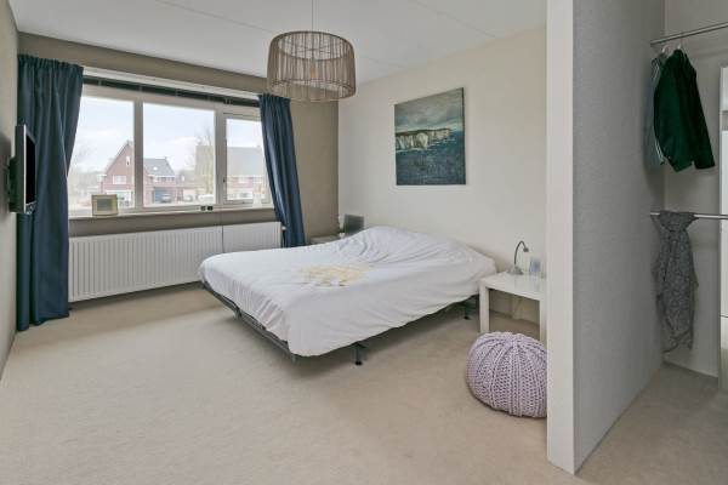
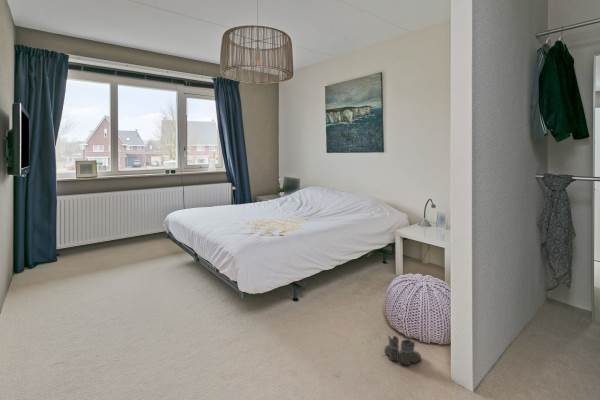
+ boots (402, 347)
